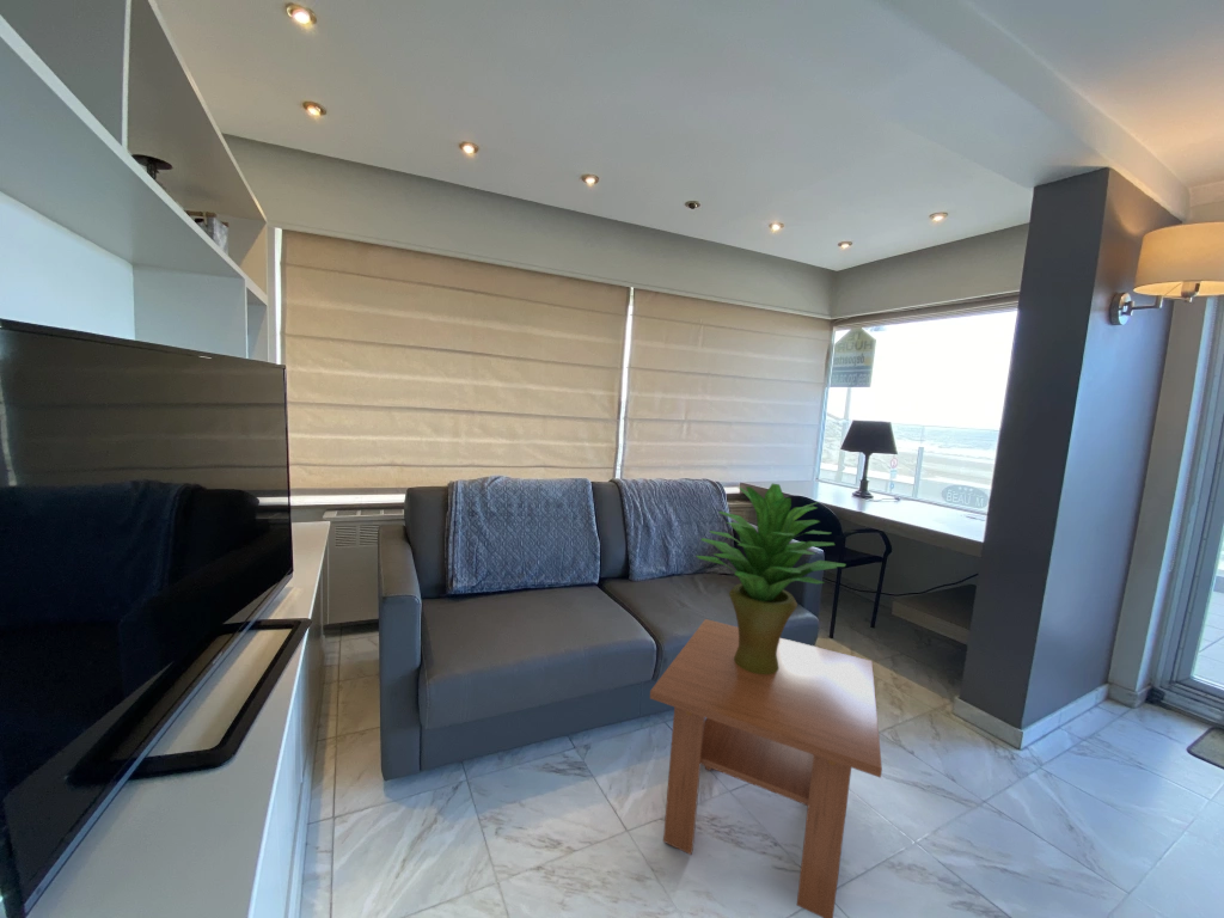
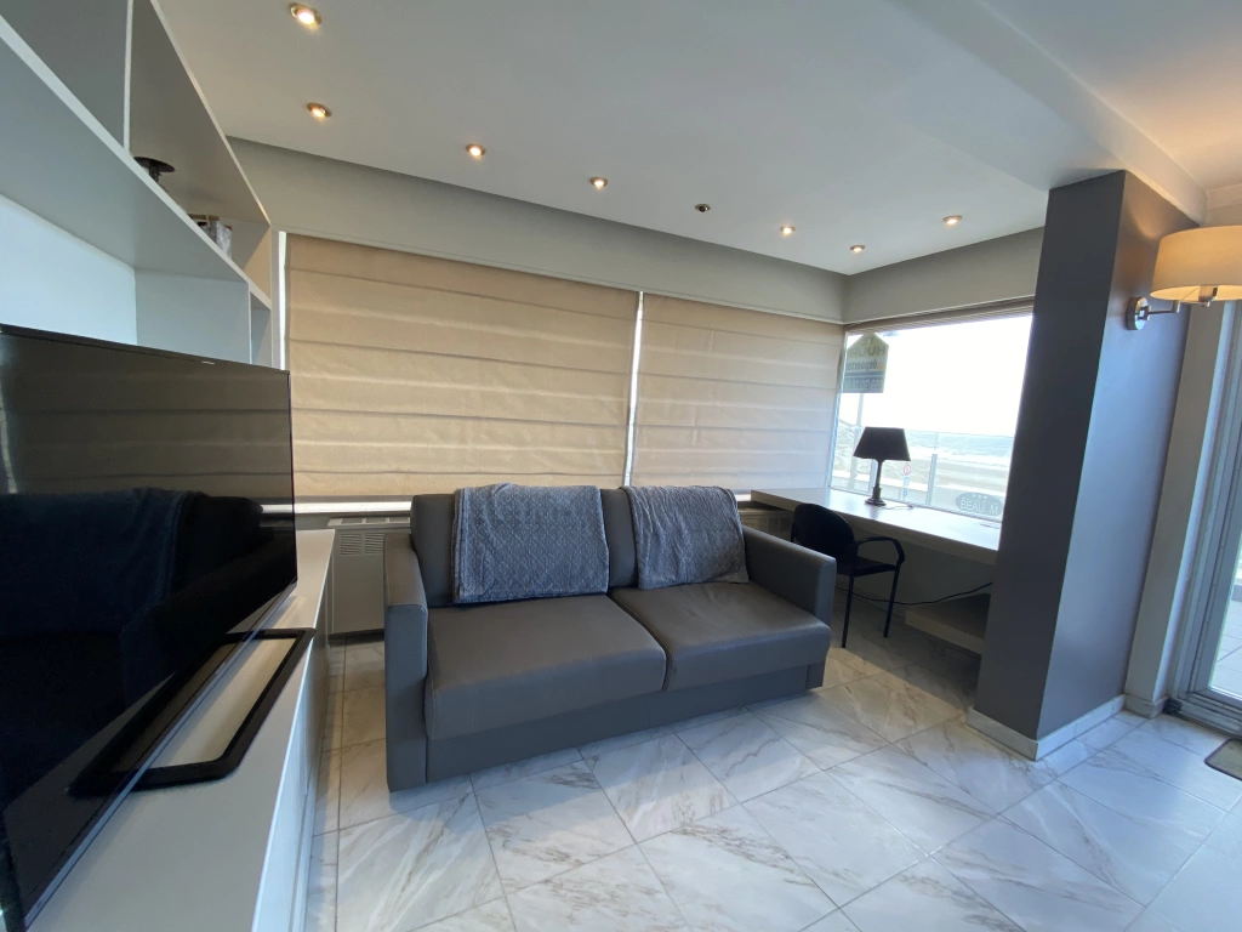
- coffee table (763, 747)
- potted plant (766, 576)
